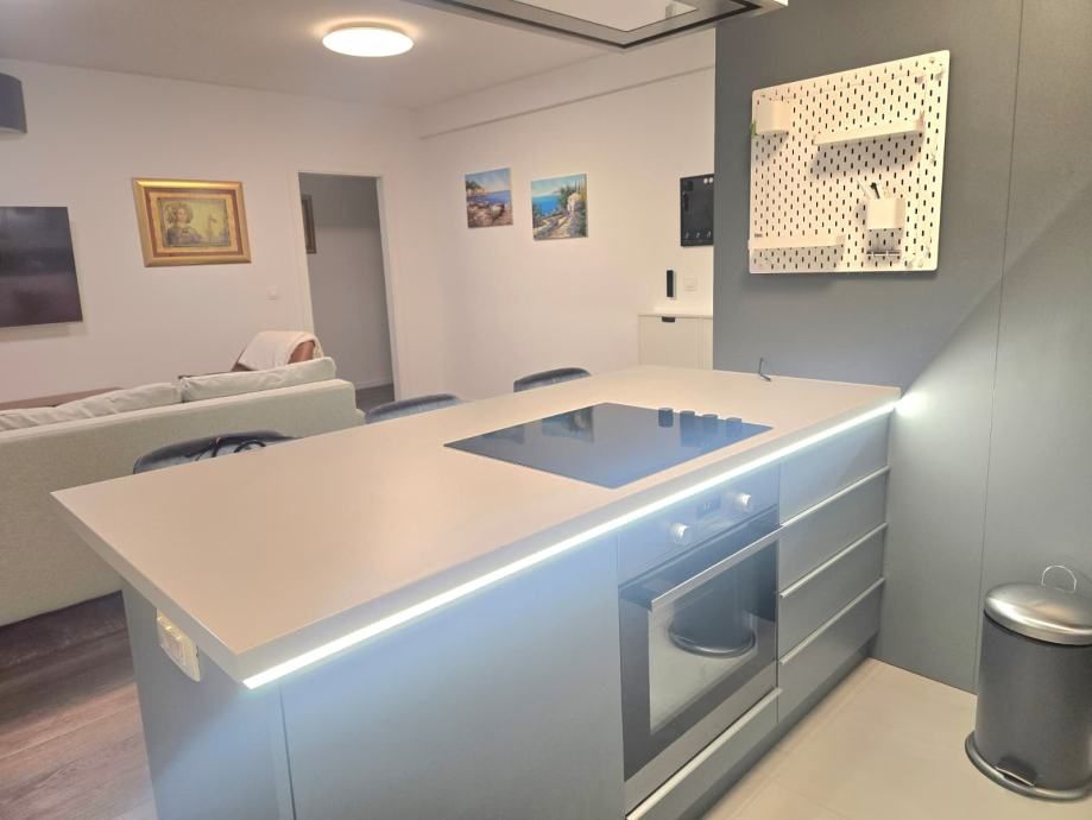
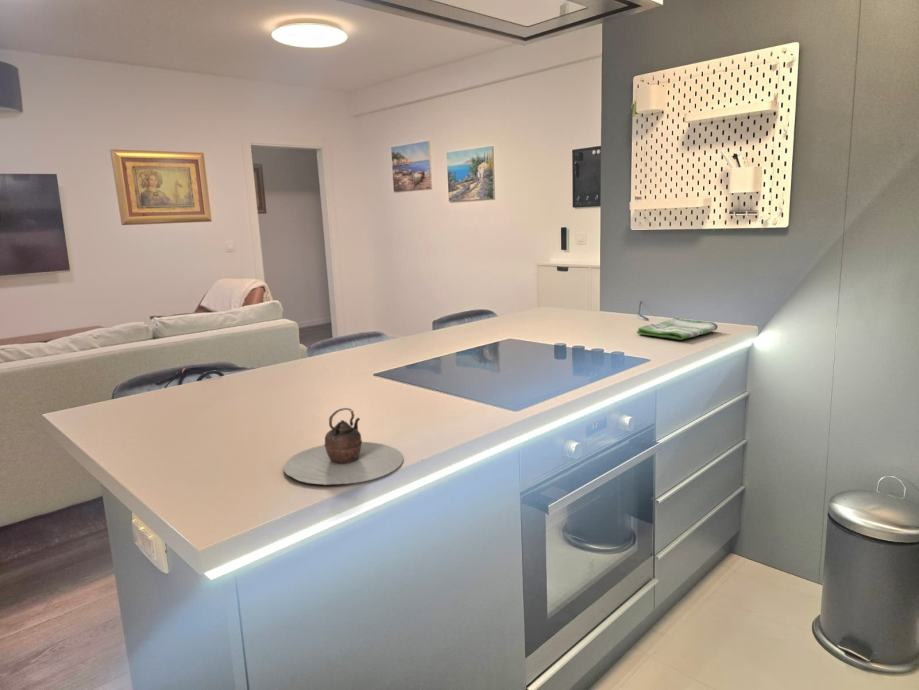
+ teapot (342, 436)
+ dish towel (677, 327)
